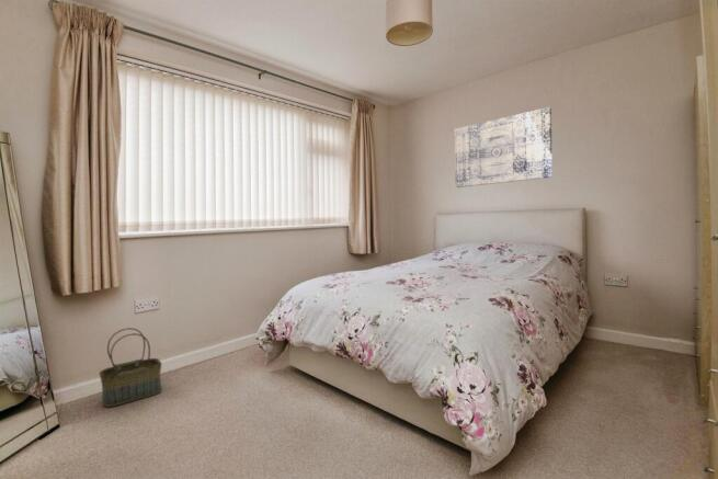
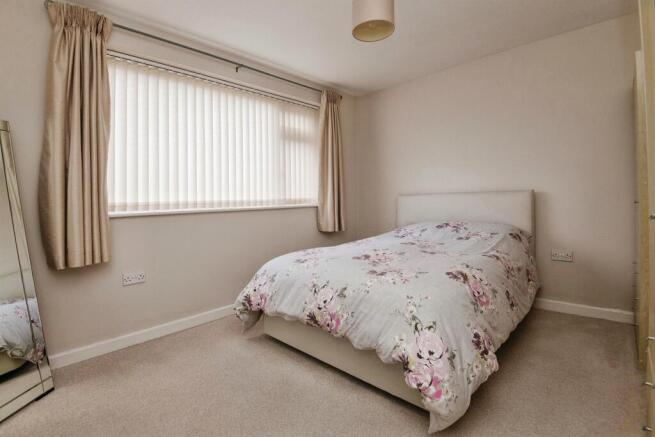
- basket (130, 363)
- wall art (499, 150)
